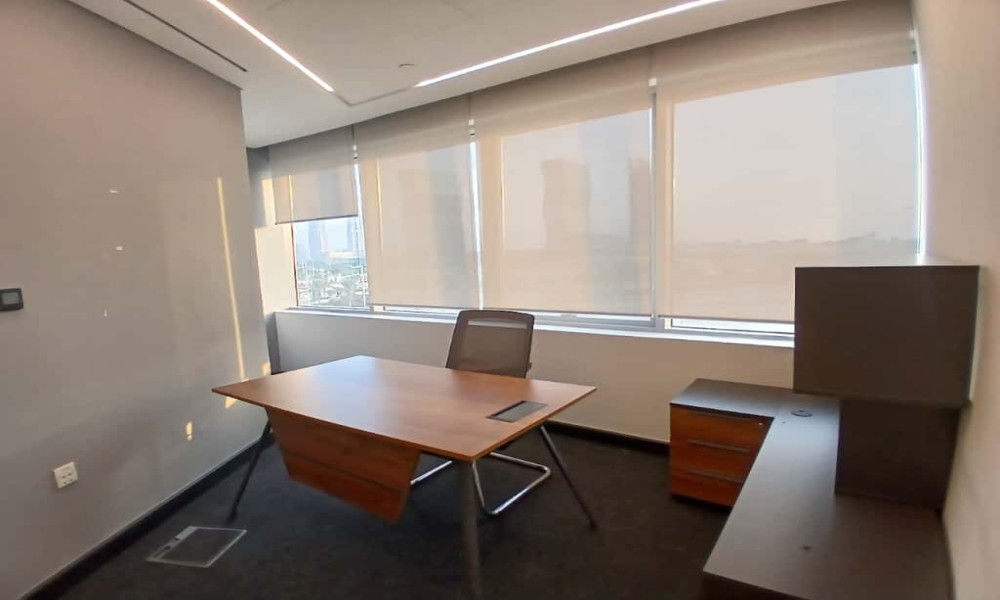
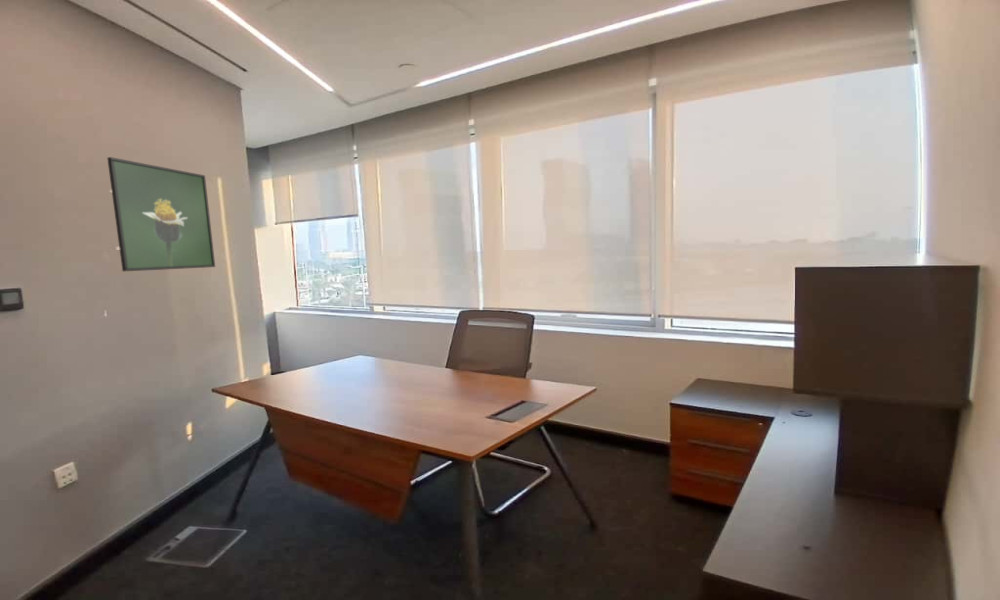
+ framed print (167, 218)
